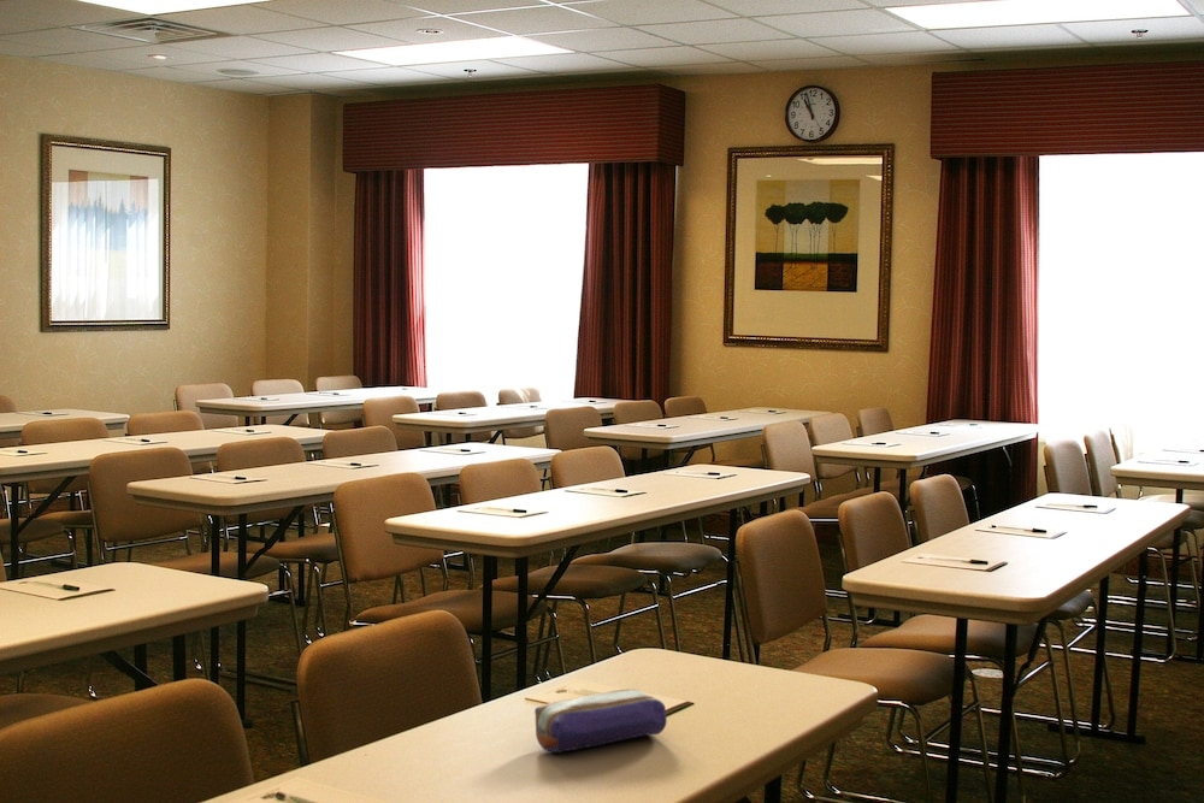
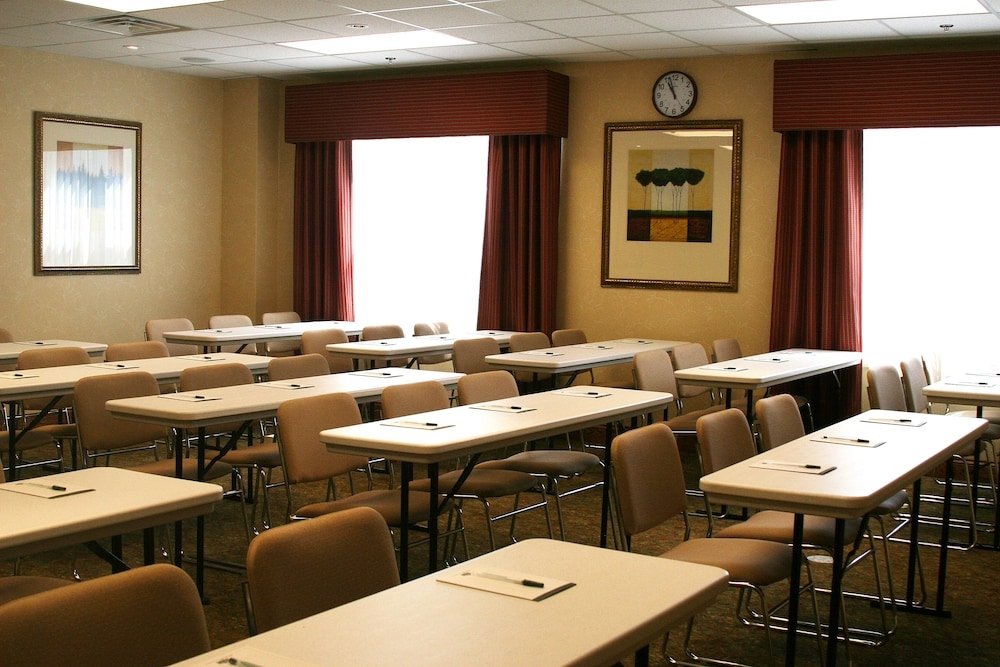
- pencil case (601, 719)
